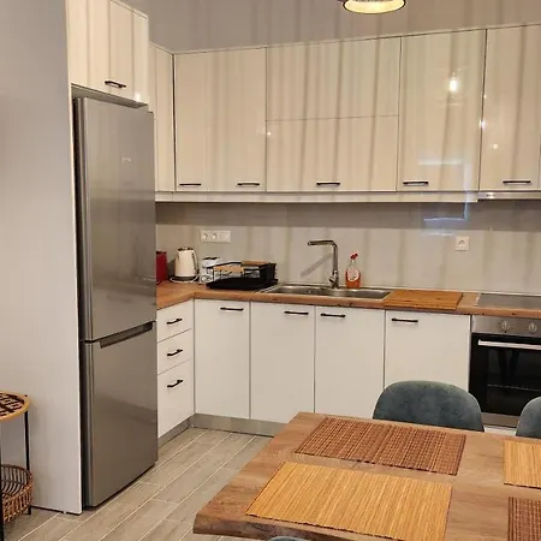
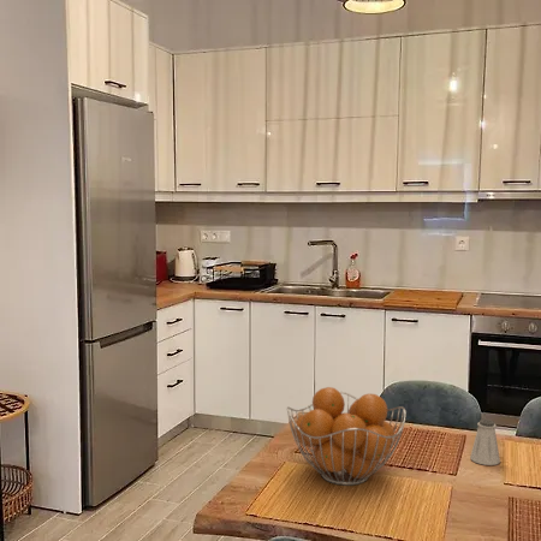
+ saltshaker (486, 440)
+ fruit basket (345, 433)
